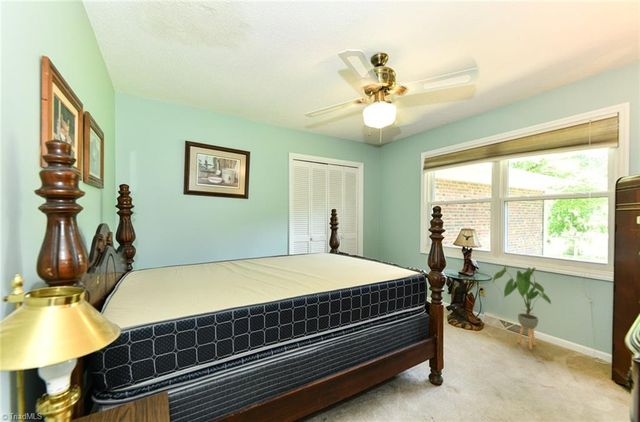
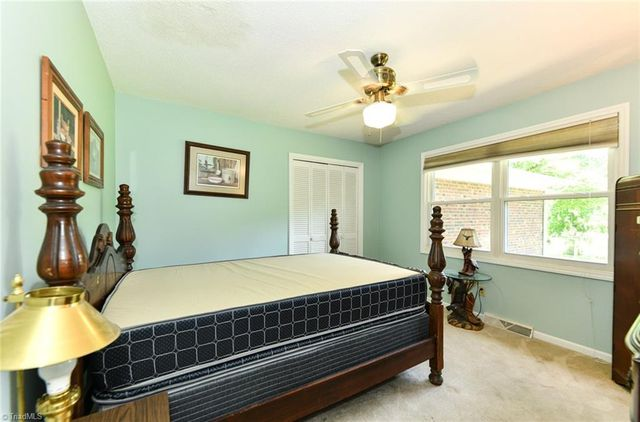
- house plant (526, 306)
